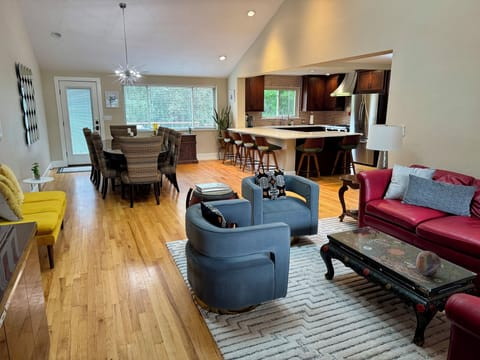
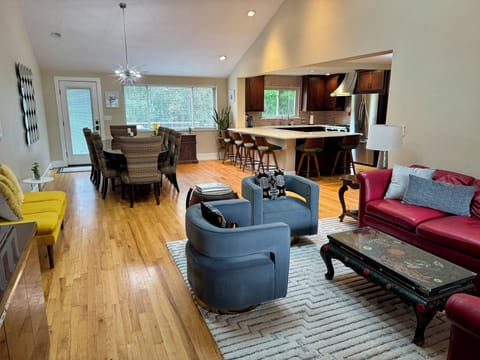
- decorative orb (427, 263)
